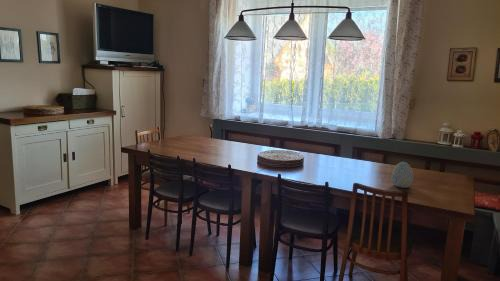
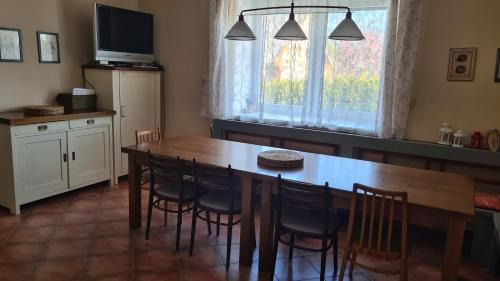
- decorative egg (402, 174)
